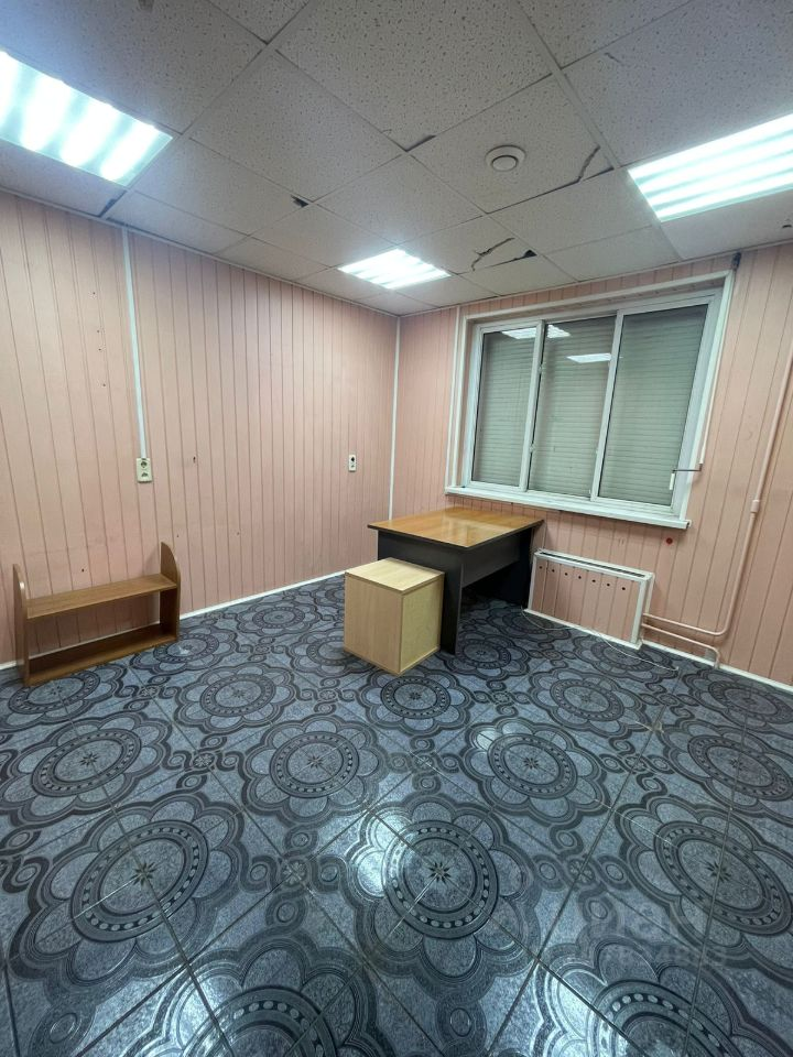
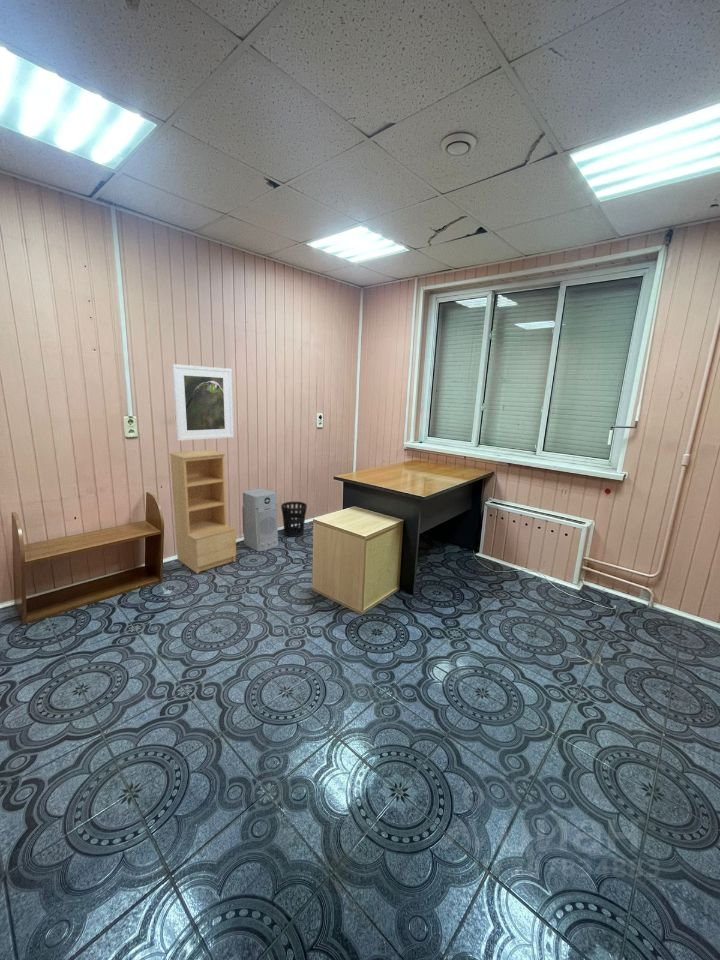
+ bookshelf (204, 509)
+ wastebasket (294, 519)
+ air purifier (260, 518)
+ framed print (205, 403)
